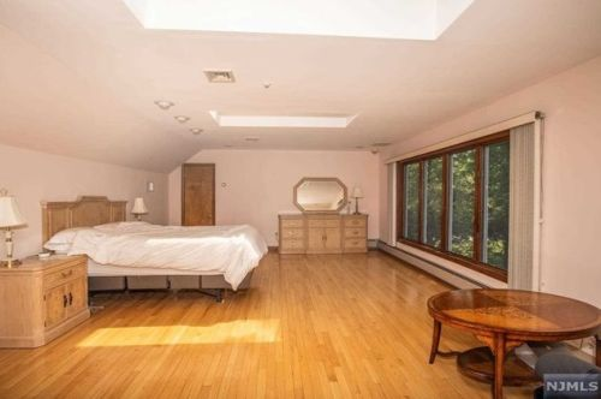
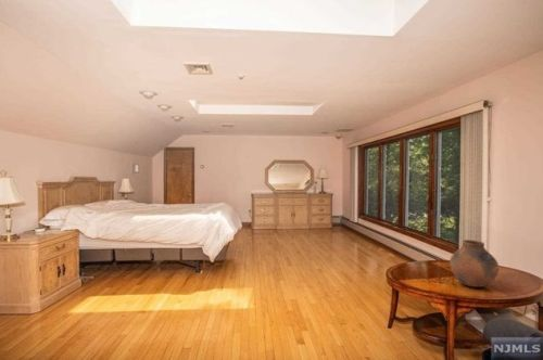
+ vase (472, 263)
